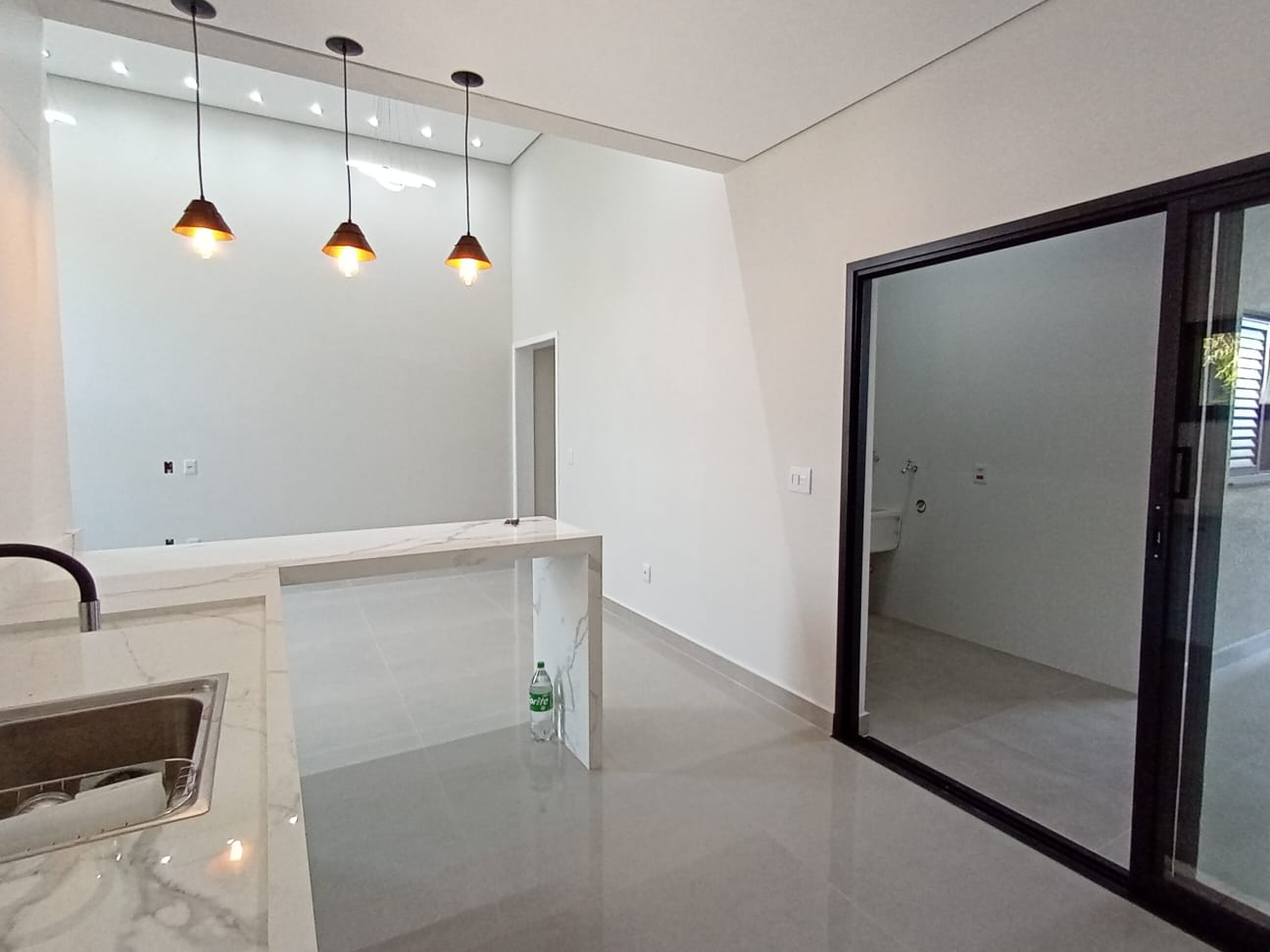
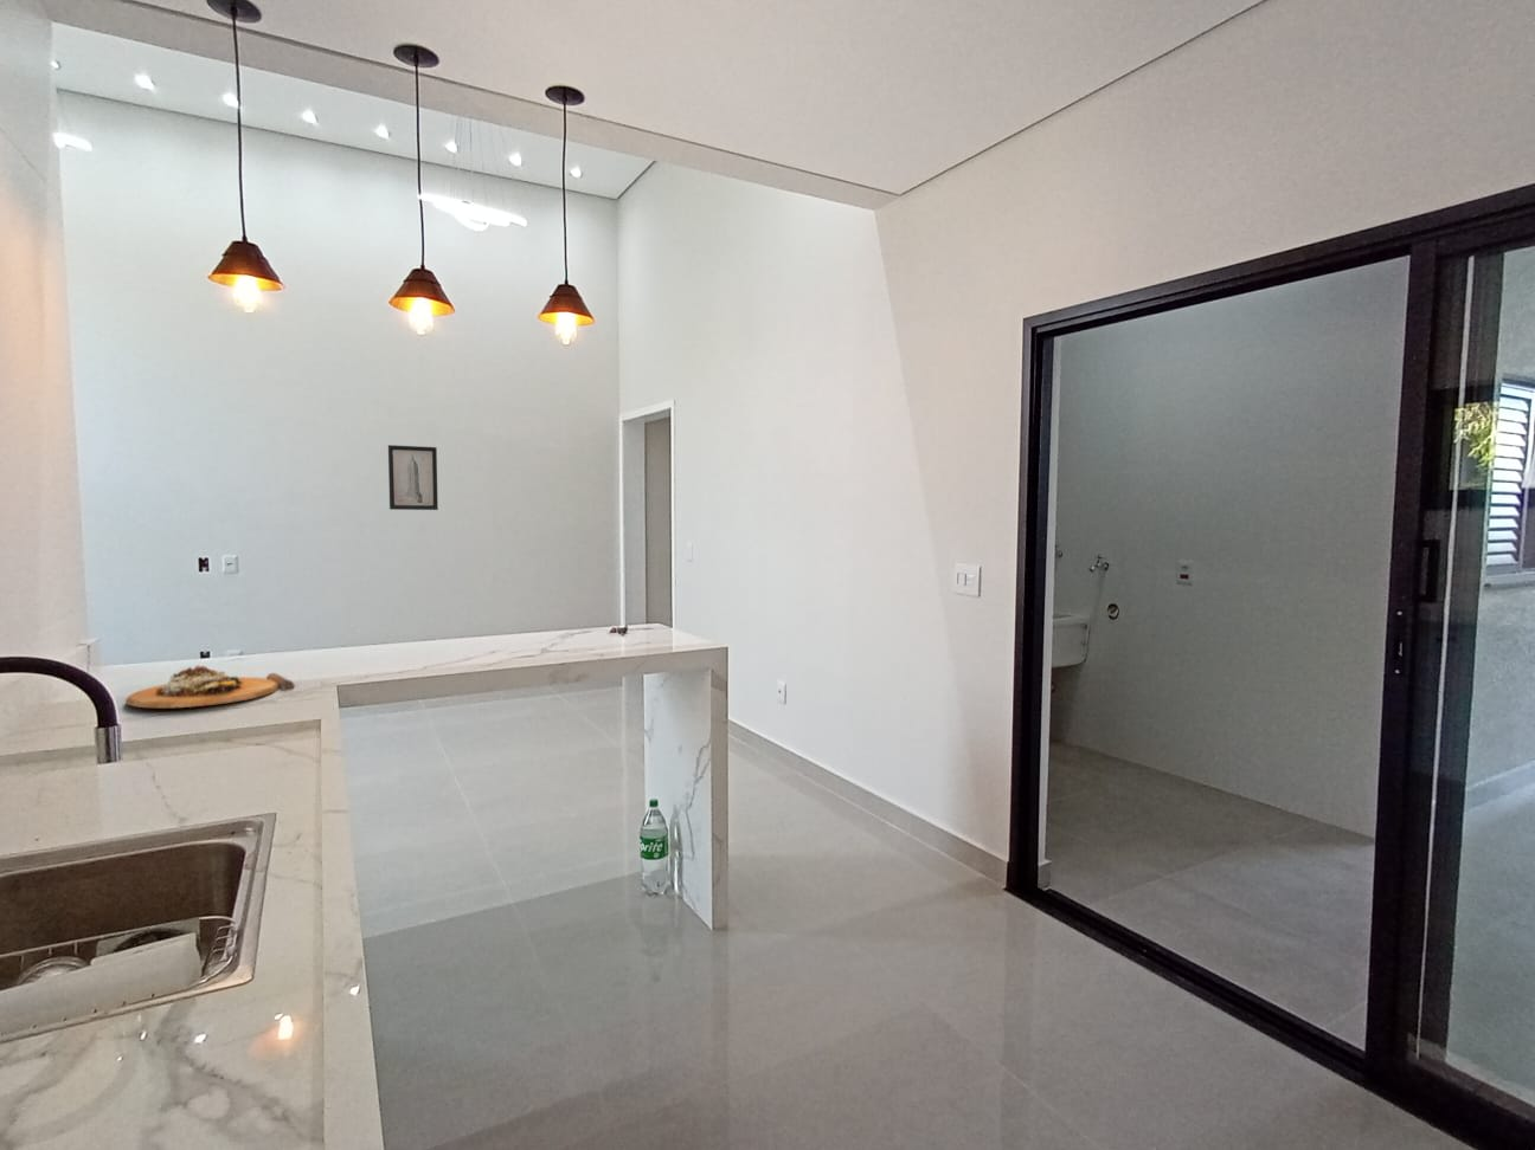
+ cutting board (213, 679)
+ wall art (413, 478)
